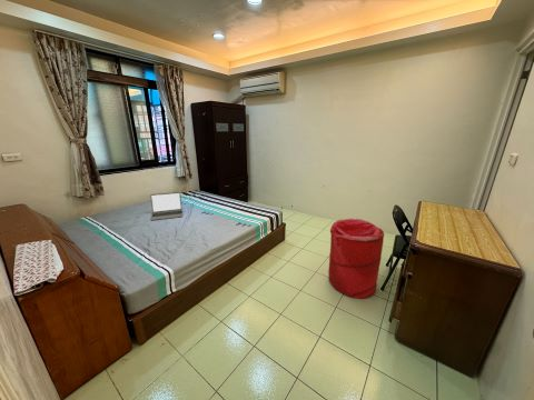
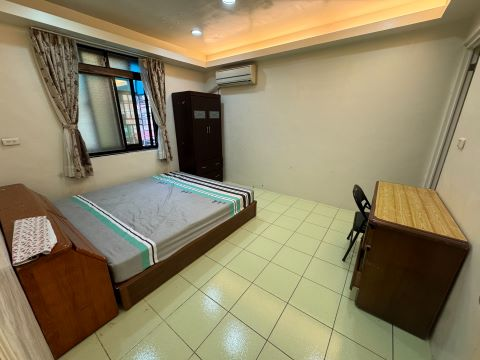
- laptop (166, 204)
- laundry hamper (353, 256)
